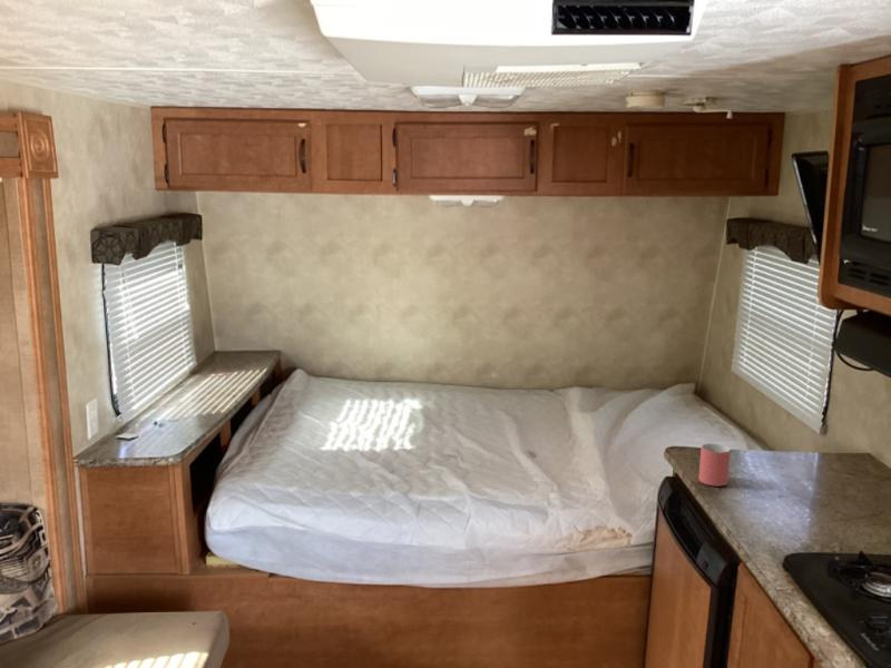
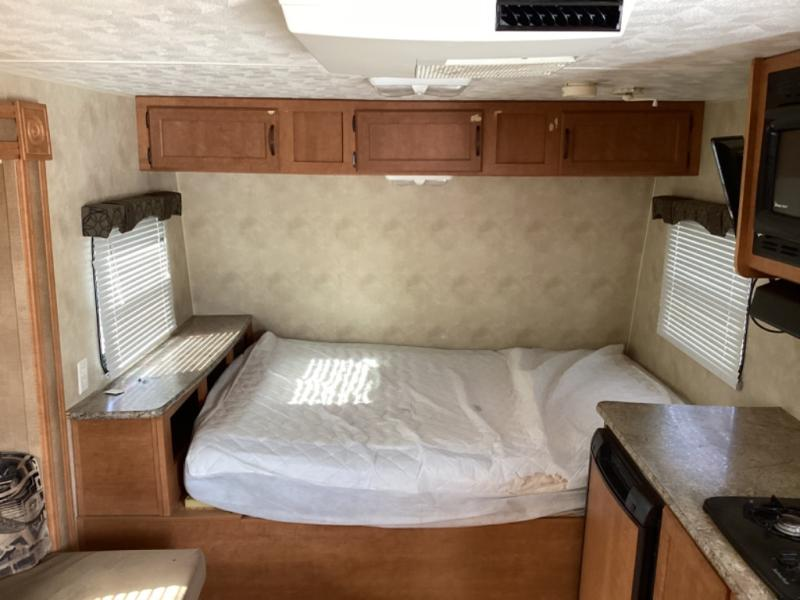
- mug (712, 461)
